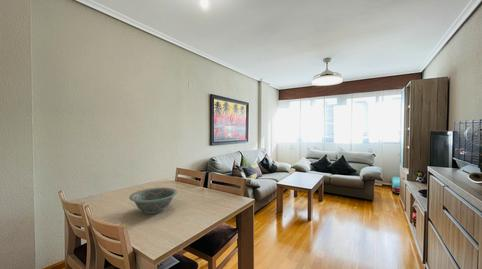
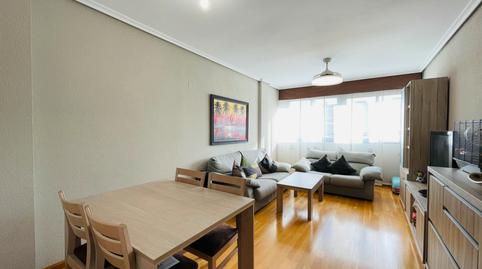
- decorative bowl (154, 201)
